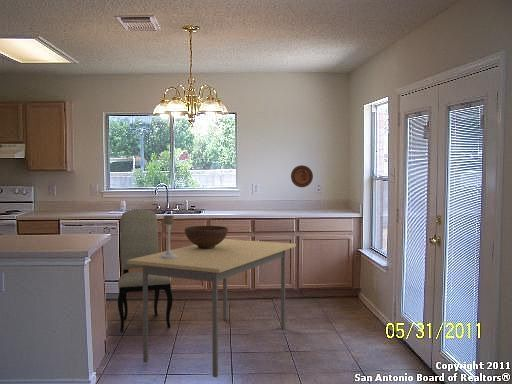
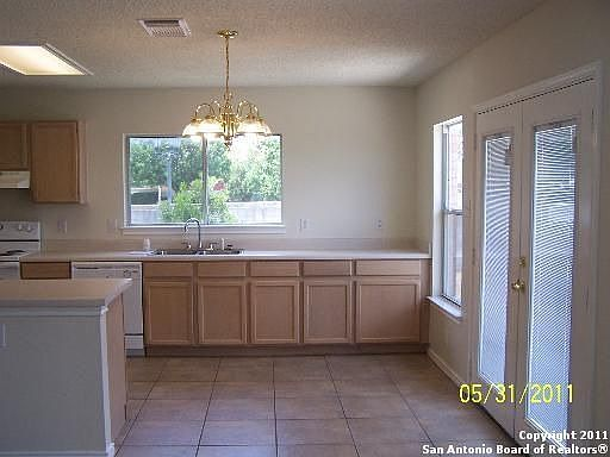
- dining table (217, 297)
- candle holder (168, 236)
- dining chair (142, 266)
- decorative plate (301, 176)
- fruit bowl (206, 237)
